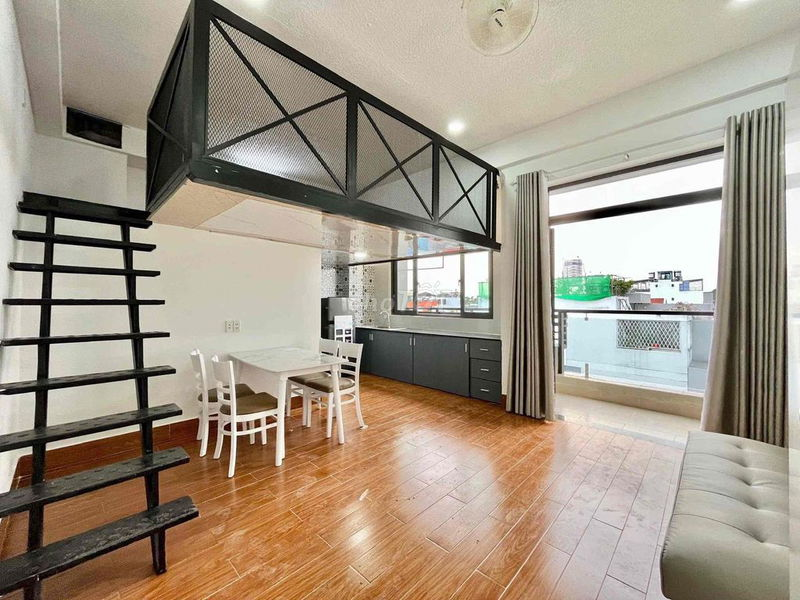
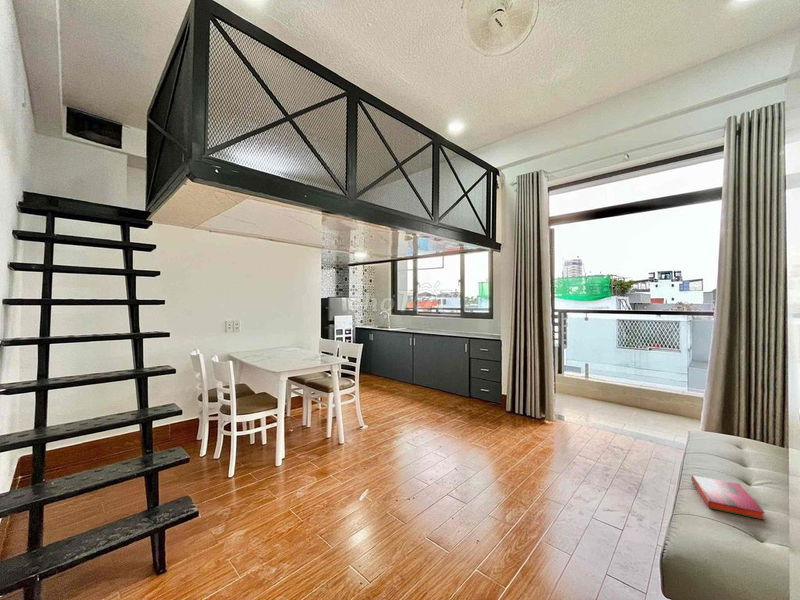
+ hardback book (724, 495)
